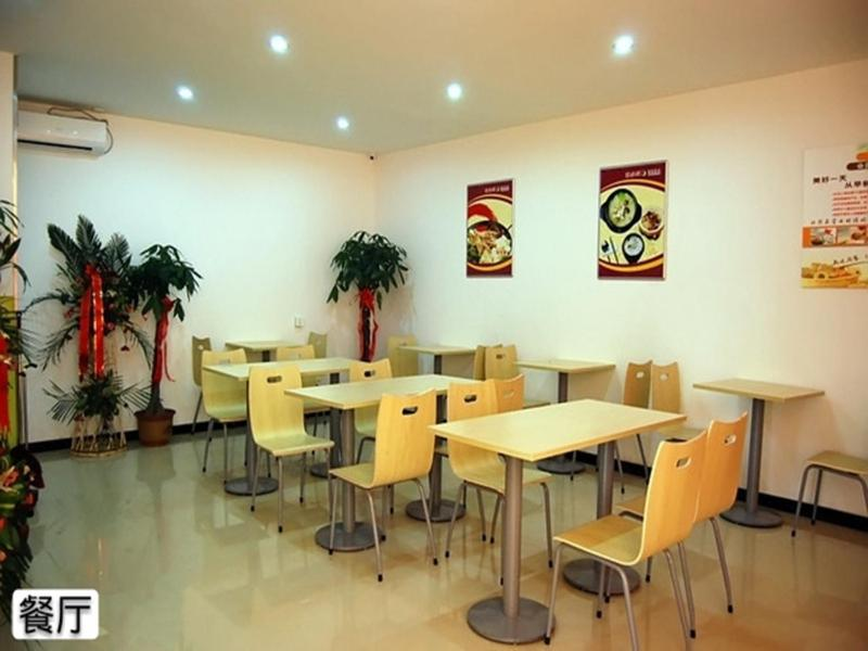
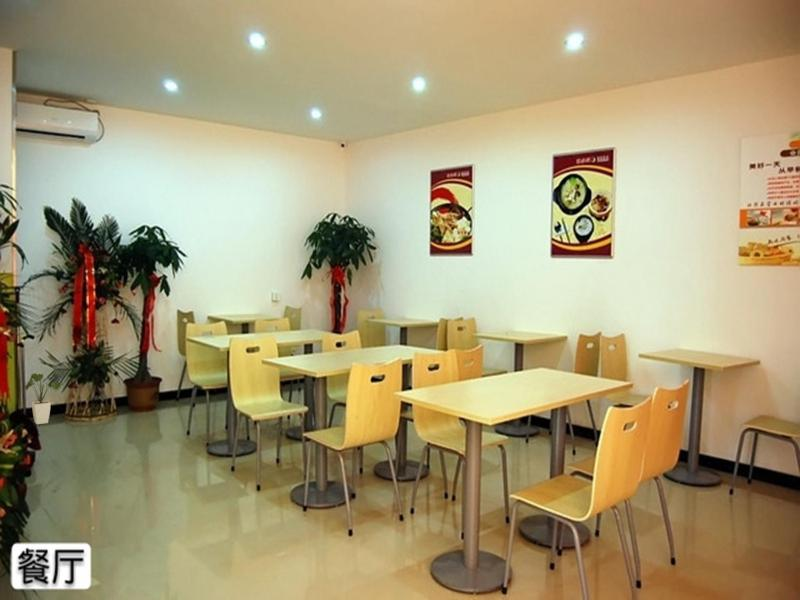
+ house plant (44, 396)
